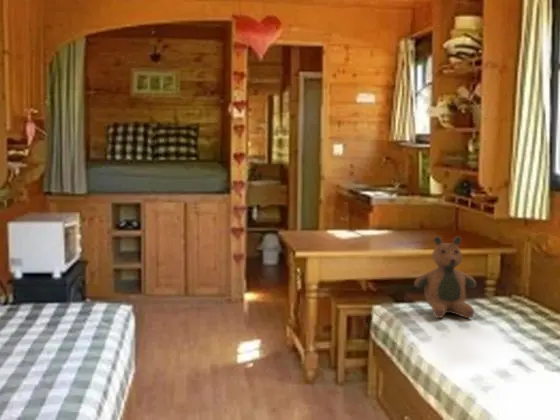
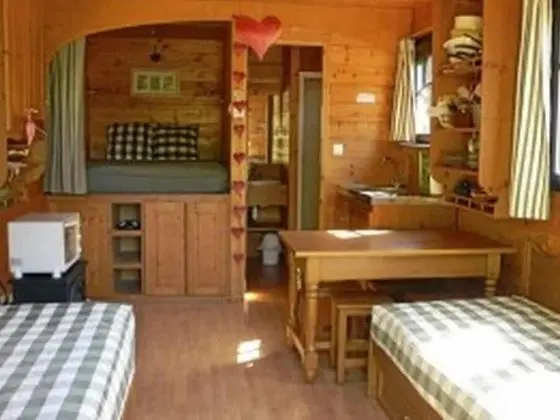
- teddy bear (449, 275)
